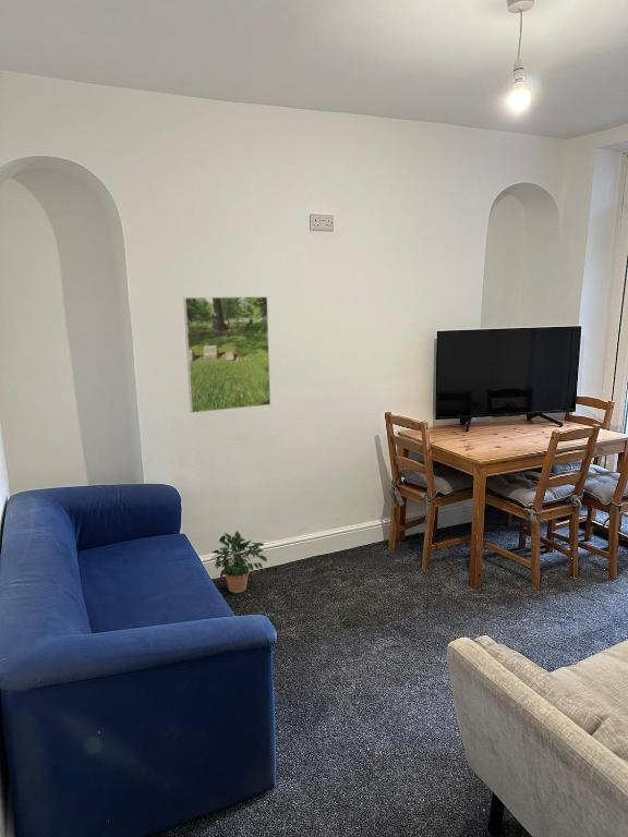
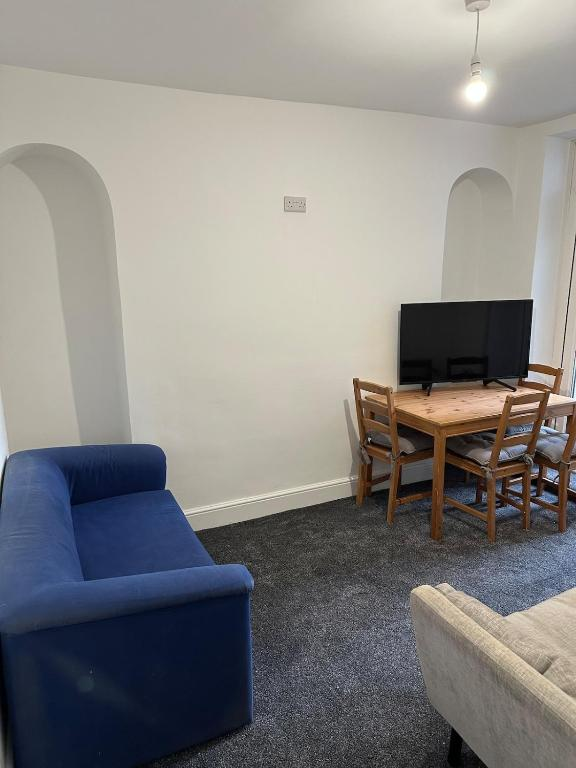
- potted plant (240, 558)
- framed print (229, 353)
